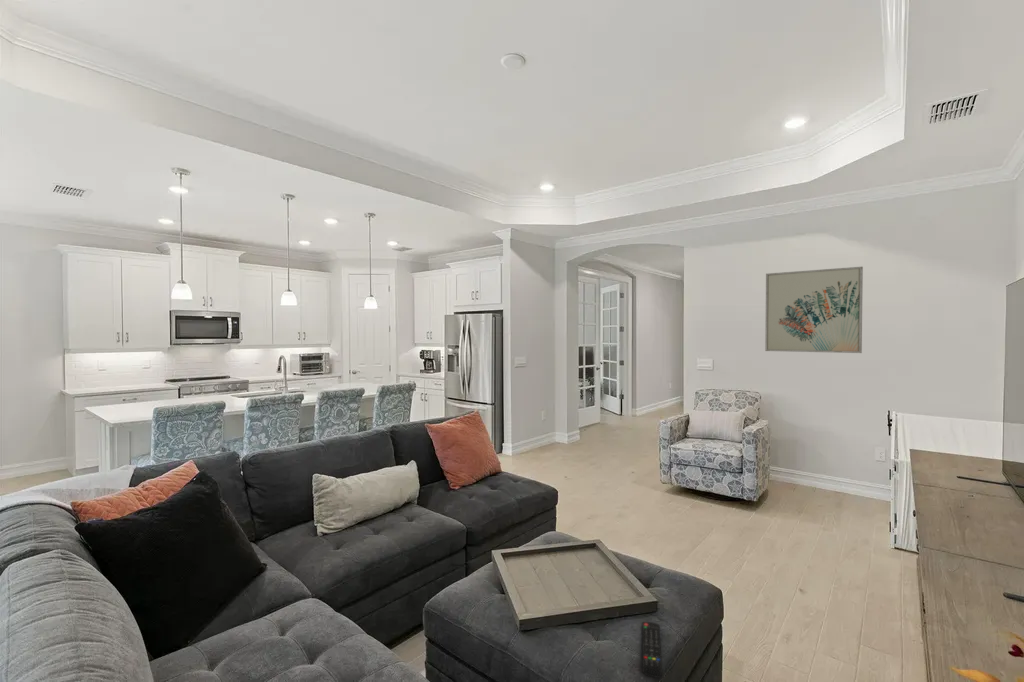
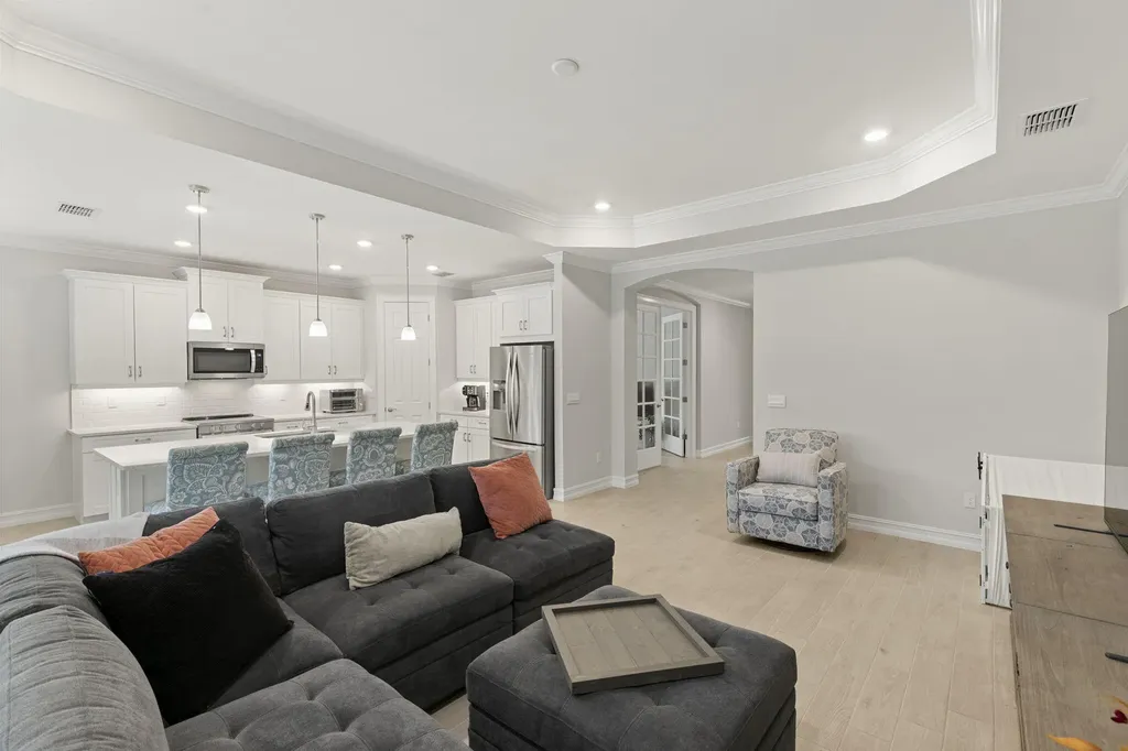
- remote control (651, 647)
- wall art (811, 311)
